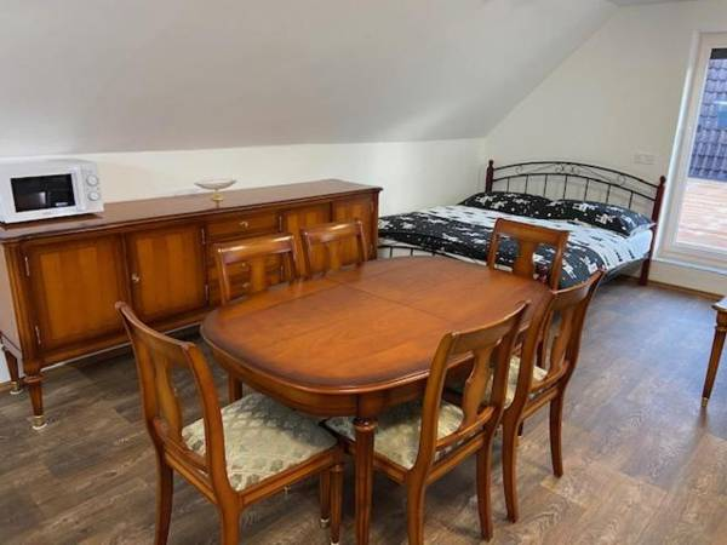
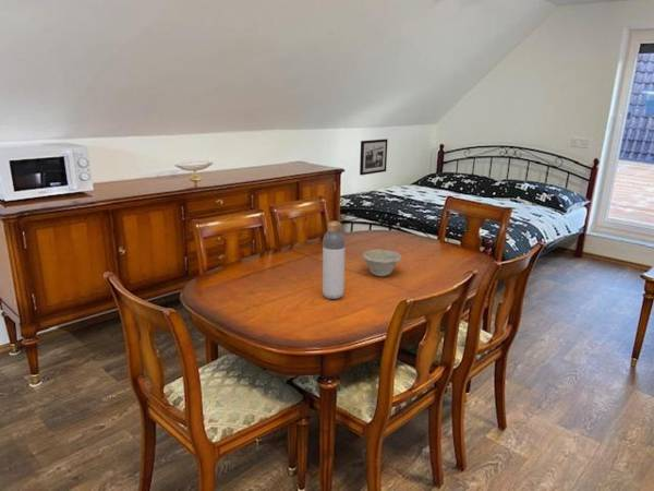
+ picture frame (374, 156)
+ bottle (334, 260)
+ bowl (380, 263)
